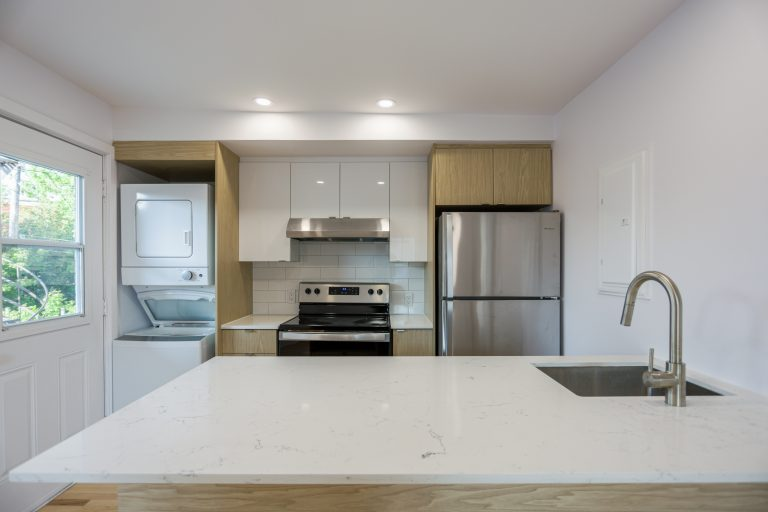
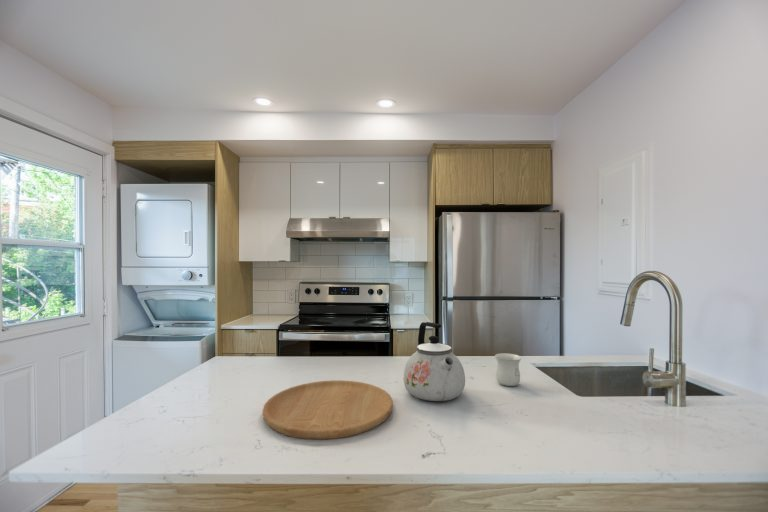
+ mug (506, 368)
+ cutting board (329, 405)
+ kettle (434, 358)
